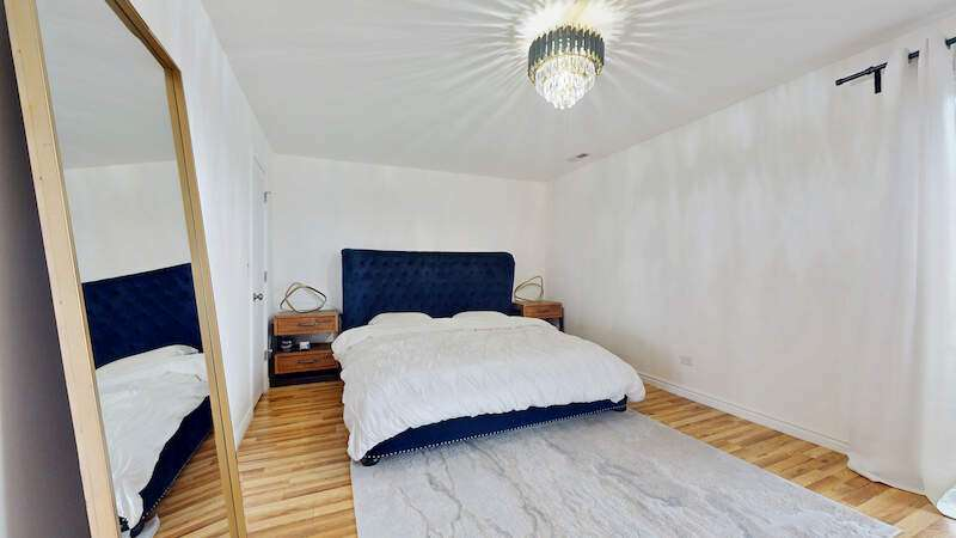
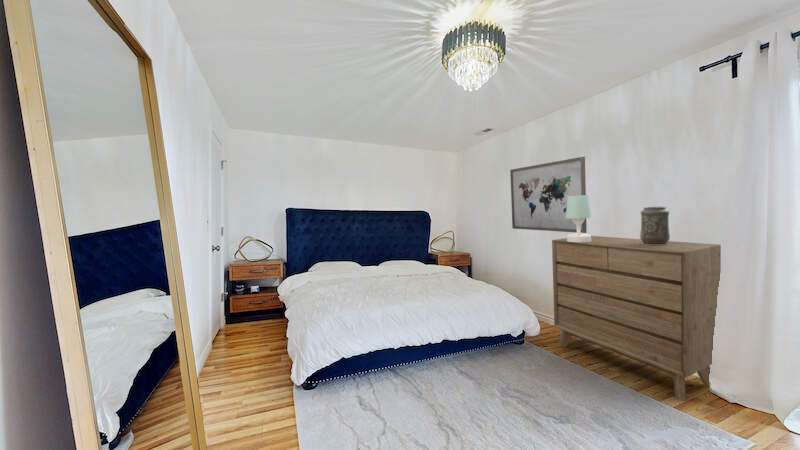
+ dresser (624, 303)
+ wall art (543, 197)
+ decorative vase (654, 225)
+ table lamp (578, 218)
